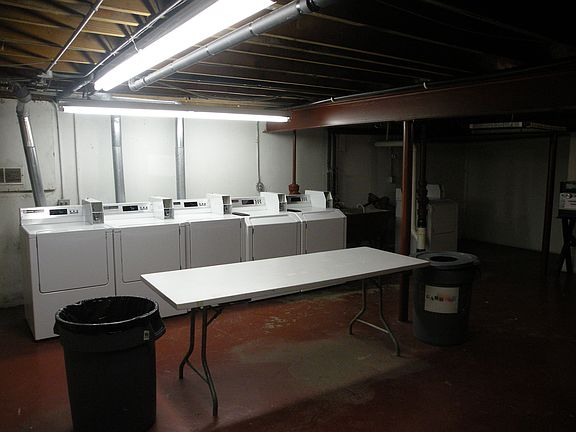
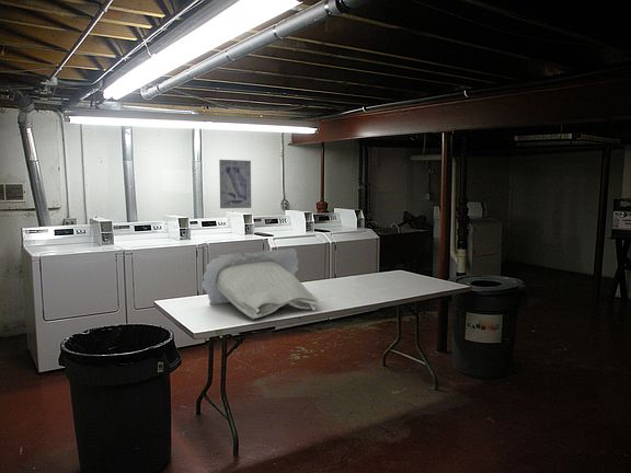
+ wall art (236, 184)
+ towel (265, 280)
